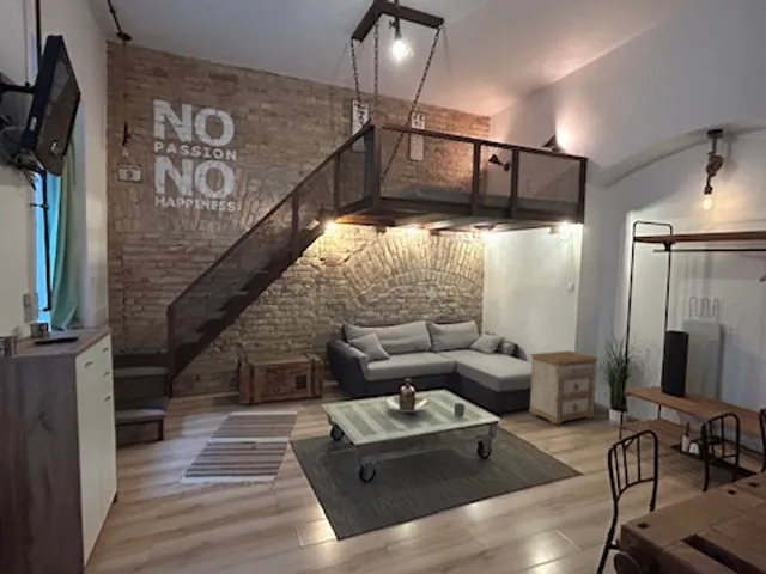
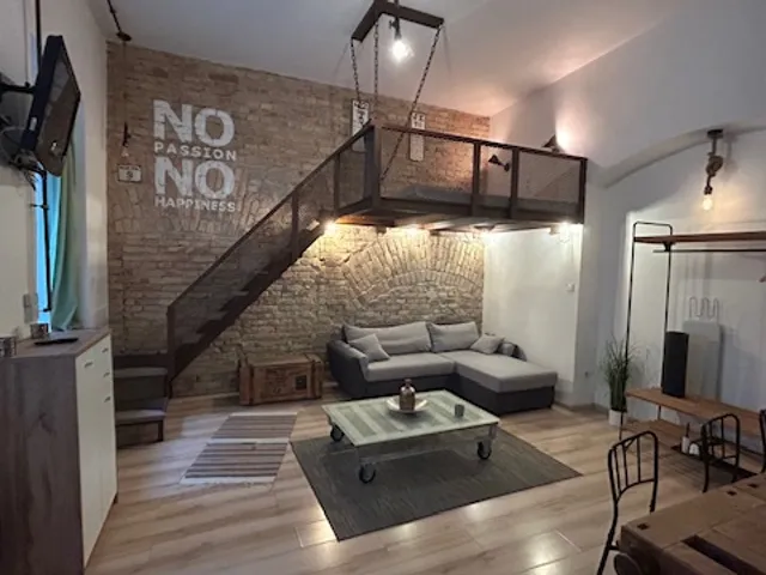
- nightstand (563, 385)
